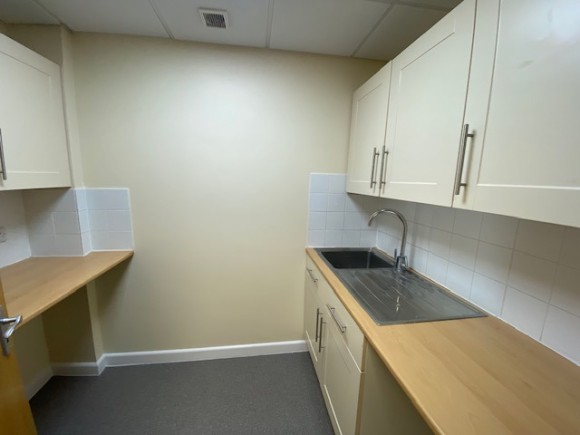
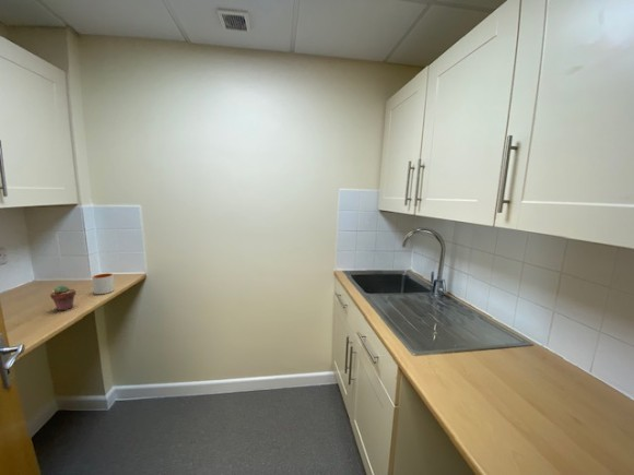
+ potted succulent (63, 296)
+ mug (103, 283)
